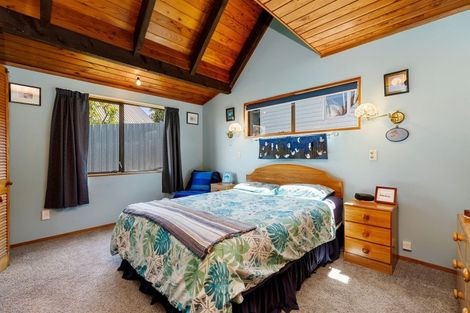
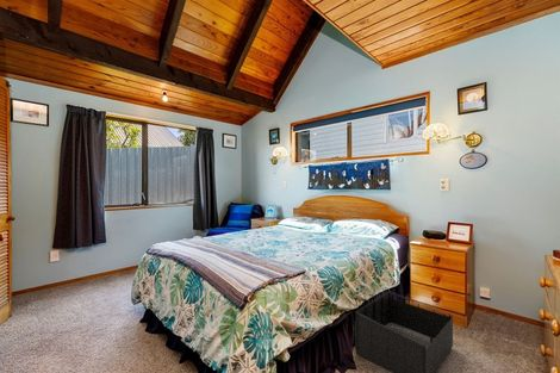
+ storage bin (404, 330)
